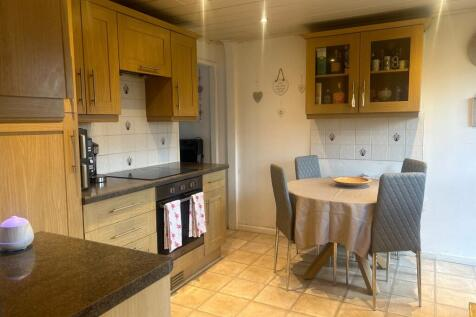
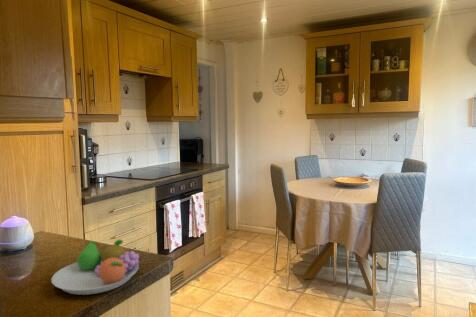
+ fruit bowl (97, 262)
